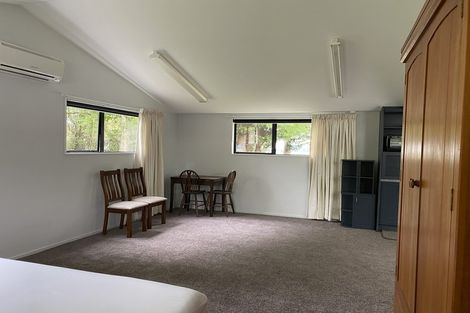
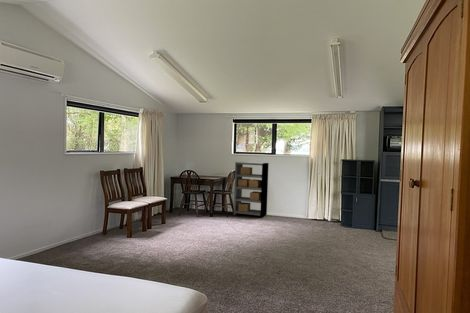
+ shelving unit (251, 188)
